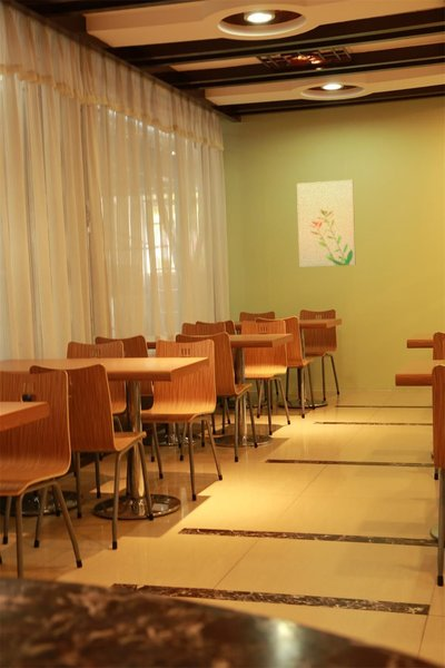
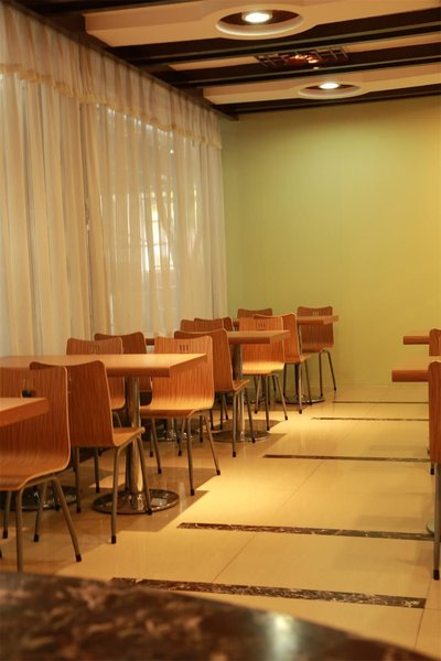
- wall art (326, 224)
